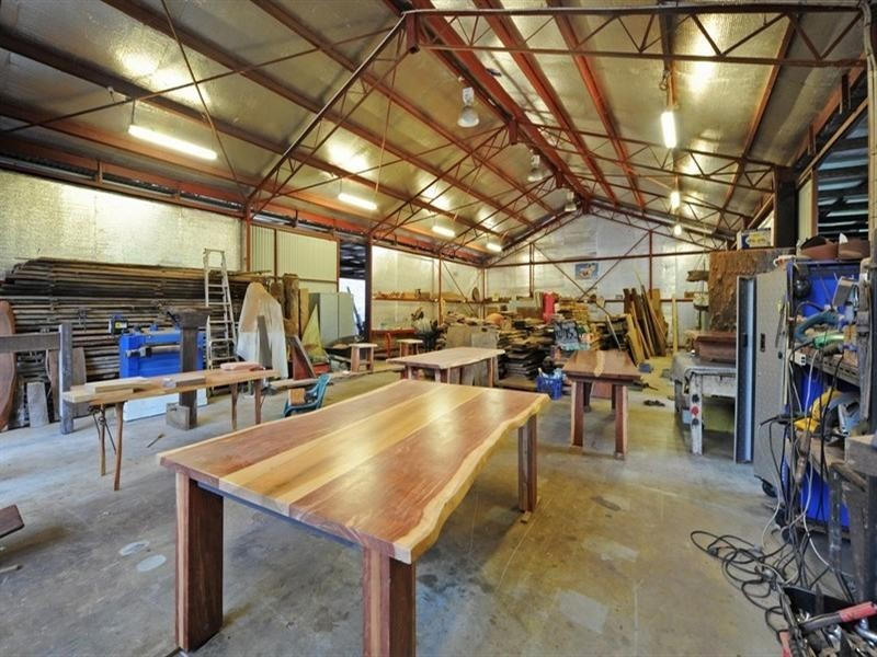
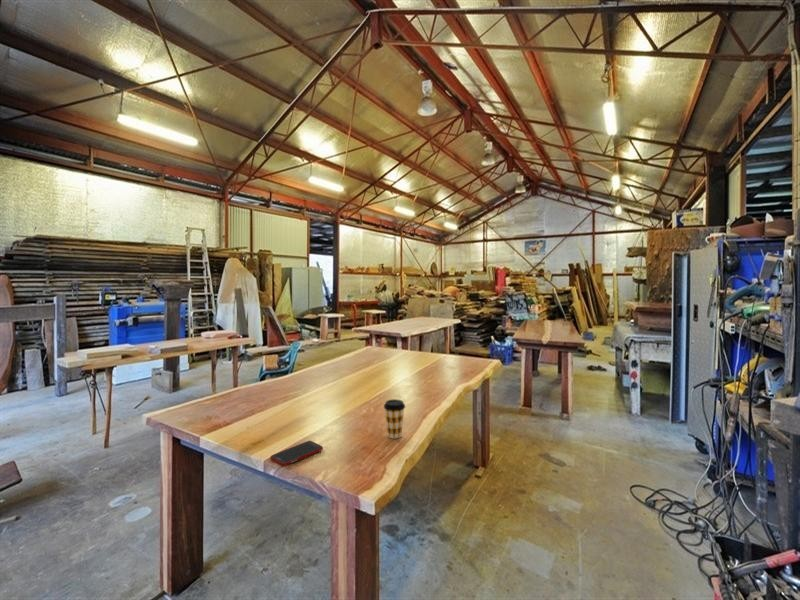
+ cell phone (297, 452)
+ coffee cup (394, 418)
